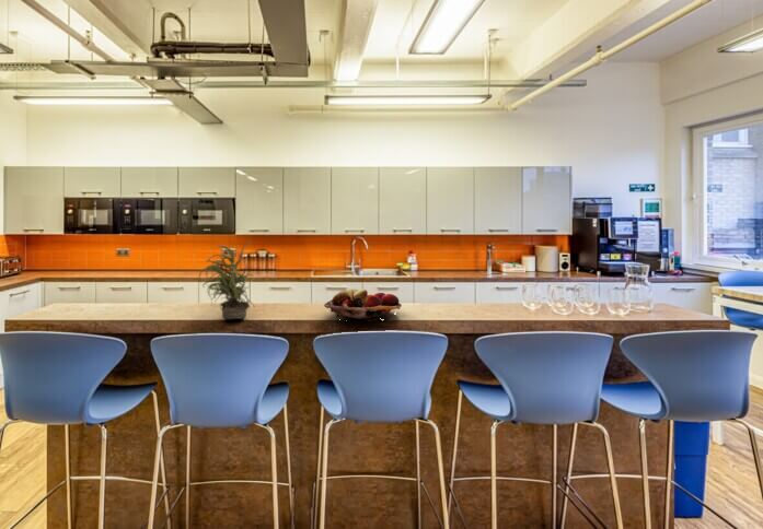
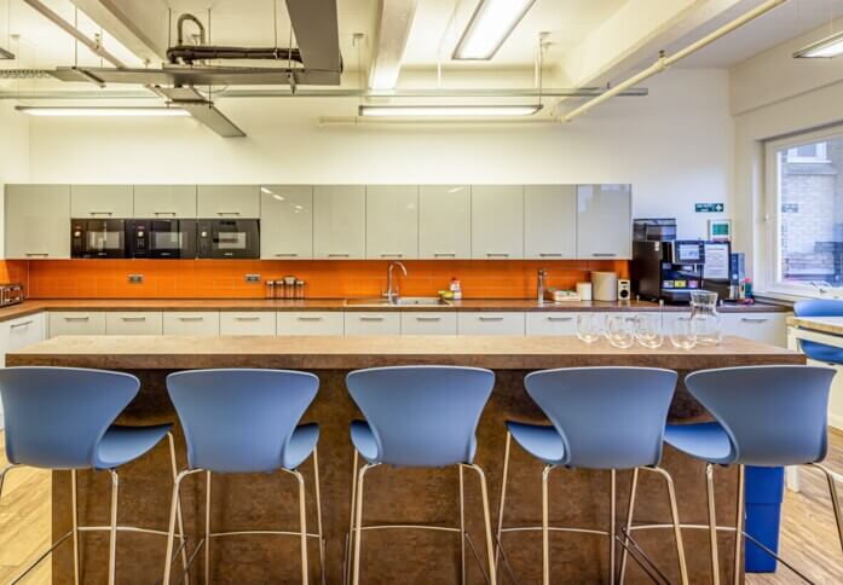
- potted plant (228, 281)
- fruit basket (362, 303)
